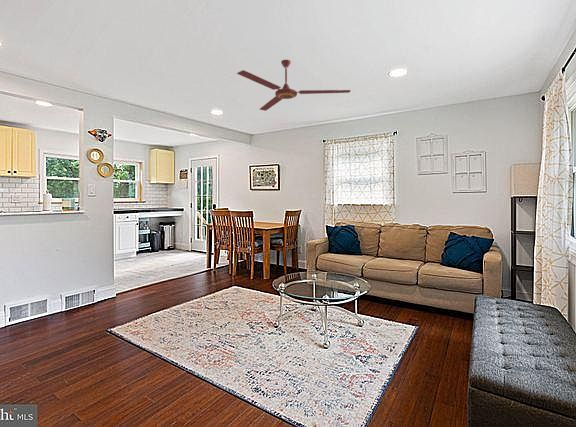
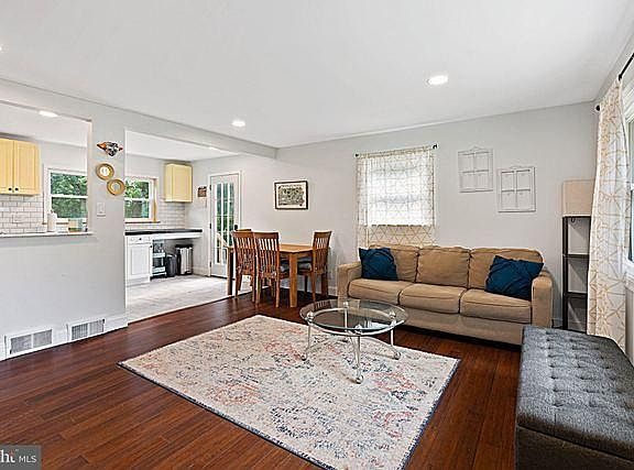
- ceiling fan (288, 85)
